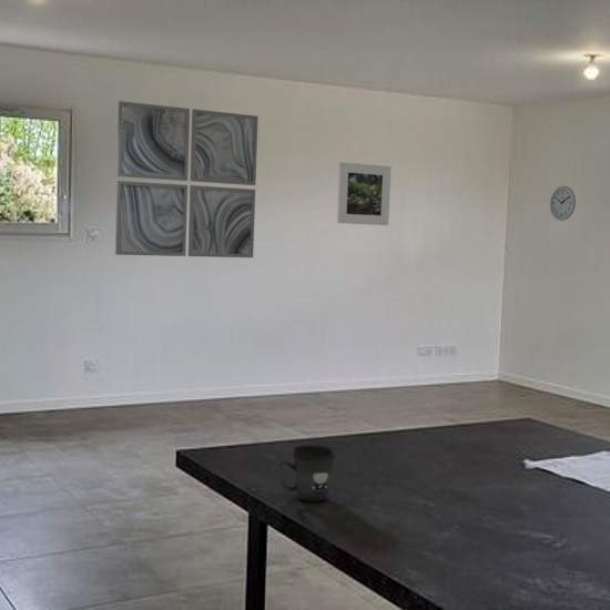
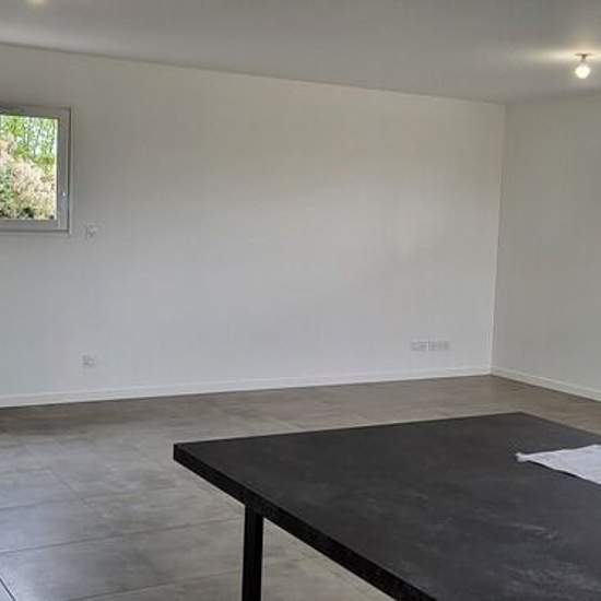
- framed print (364, 194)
- mug (305, 475)
- wall clock (561, 203)
- wall art (190, 185)
